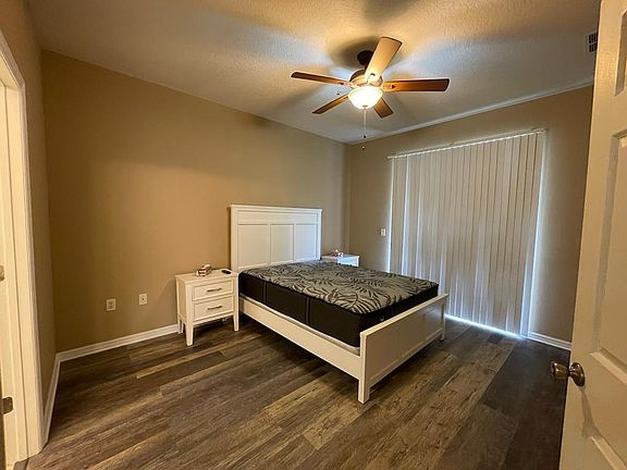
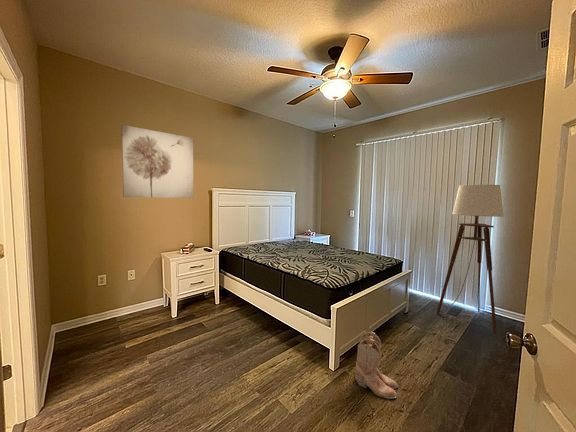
+ boots (377, 361)
+ floor lamp (471, 254)
+ wall art (160, 165)
